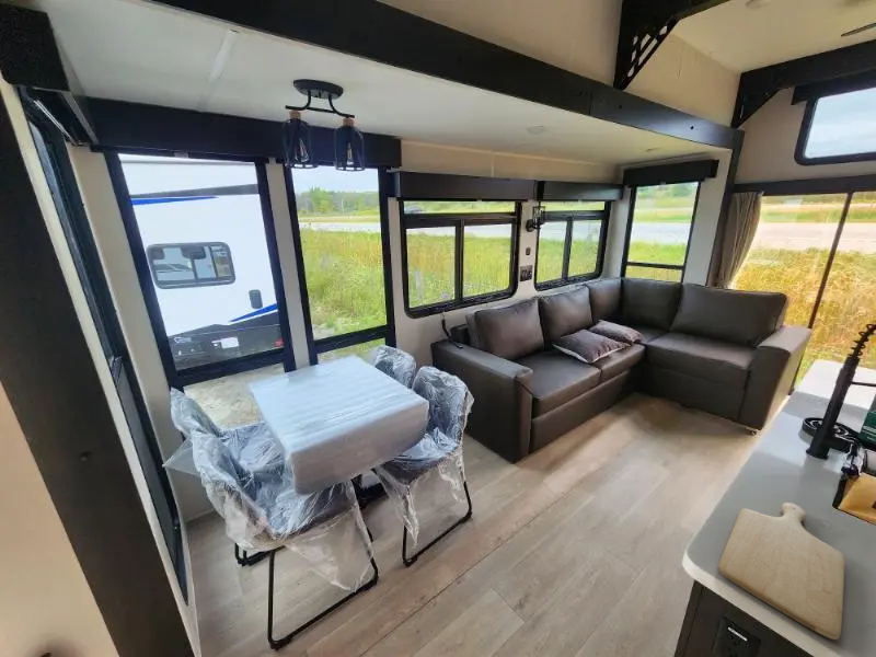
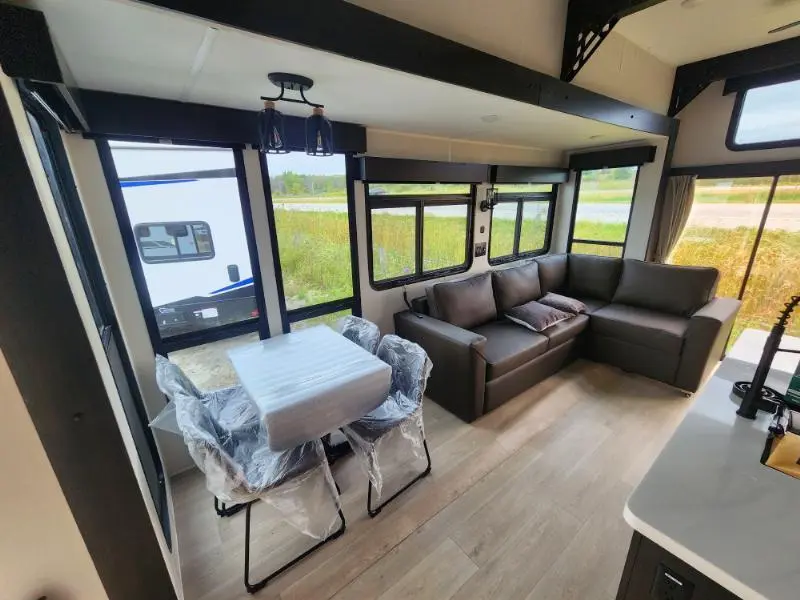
- chopping board (784, 548)
